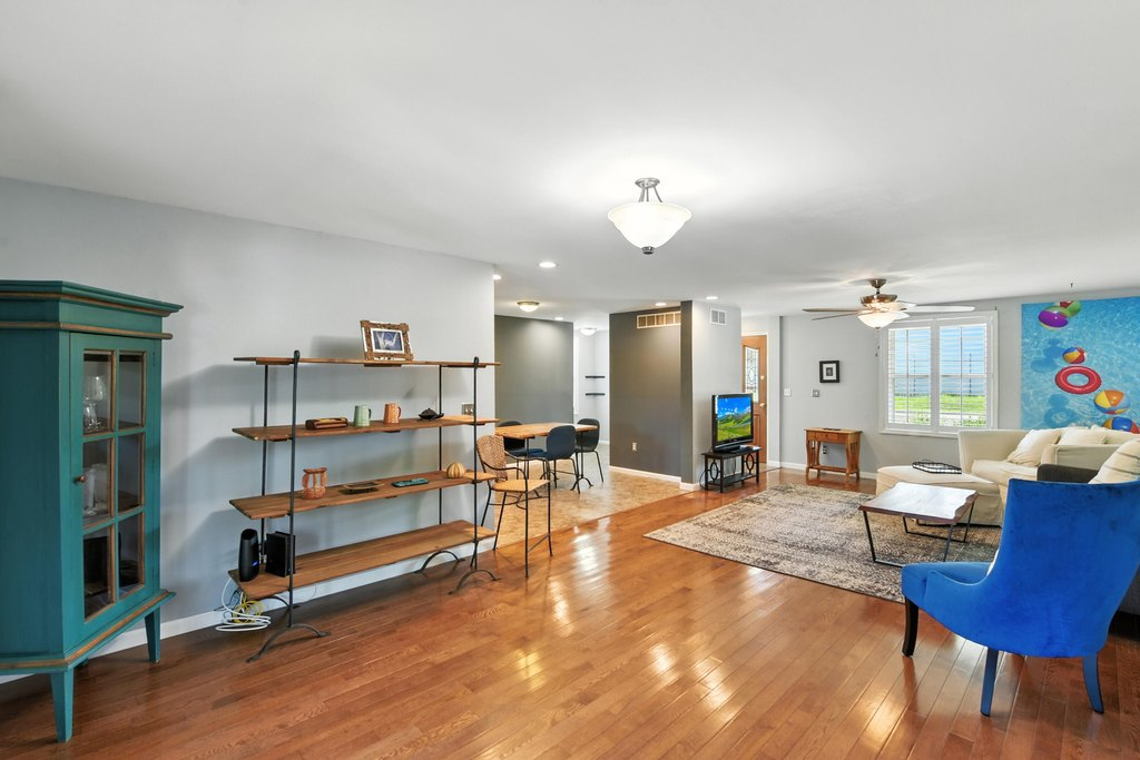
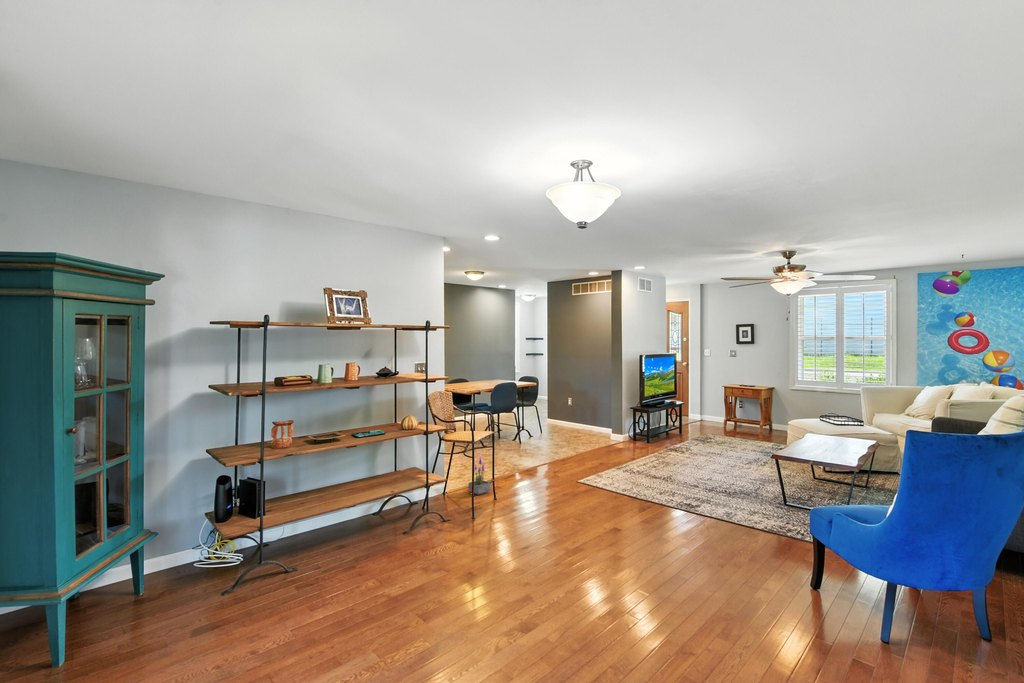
+ potted plant (479, 473)
